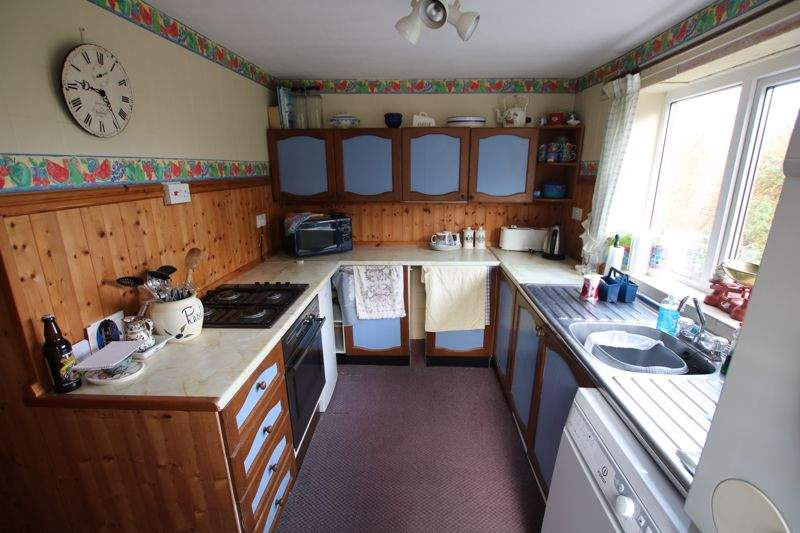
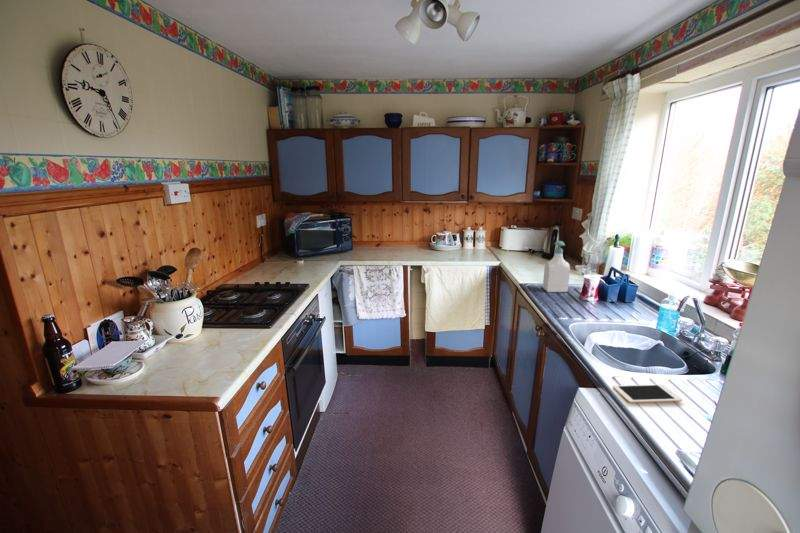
+ soap bottle (558, 266)
+ cell phone (646, 393)
